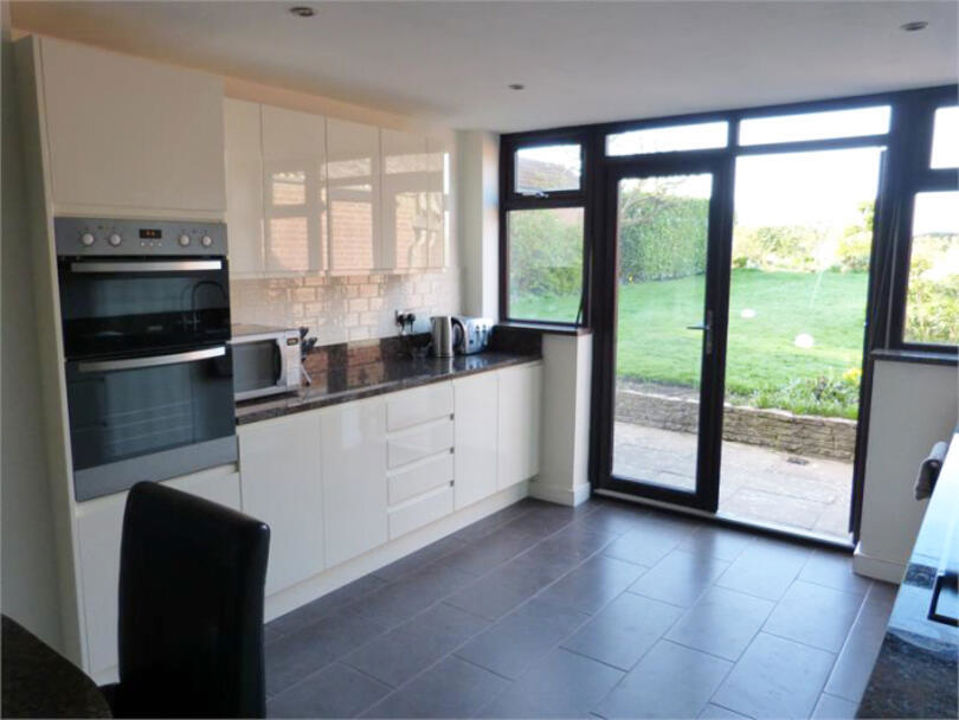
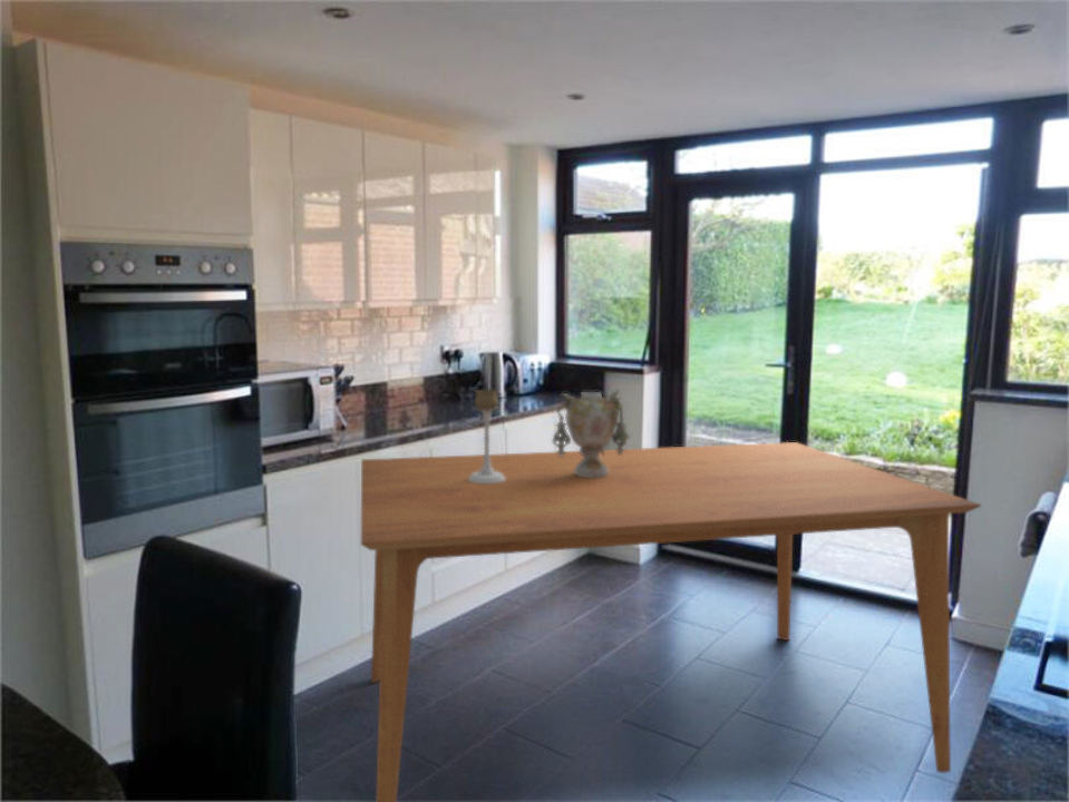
+ vase (591, 431)
+ dining table (630, 545)
+ candle holder (486, 434)
